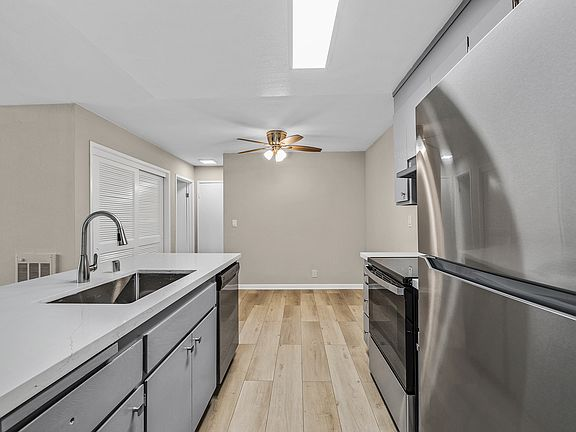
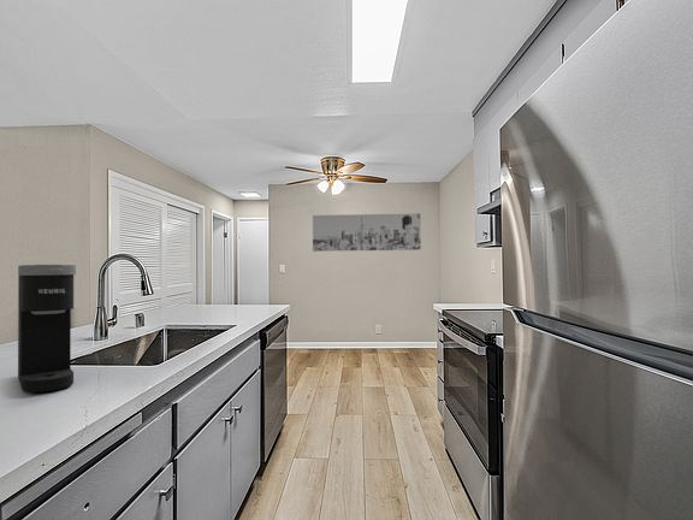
+ coffee maker (45, 323)
+ wall art (366, 232)
